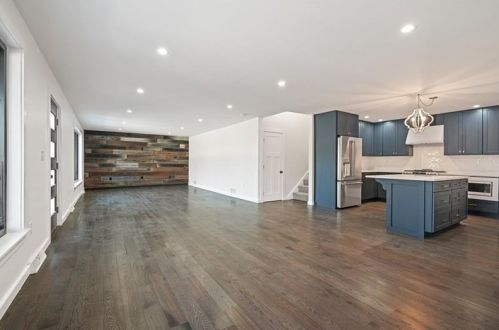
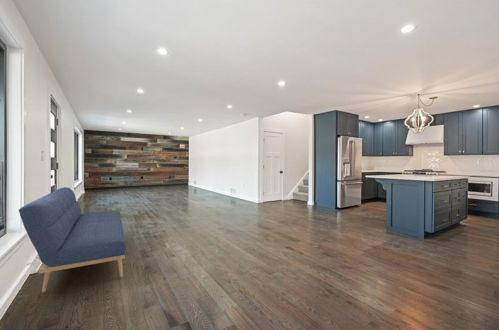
+ sofa (85, 224)
